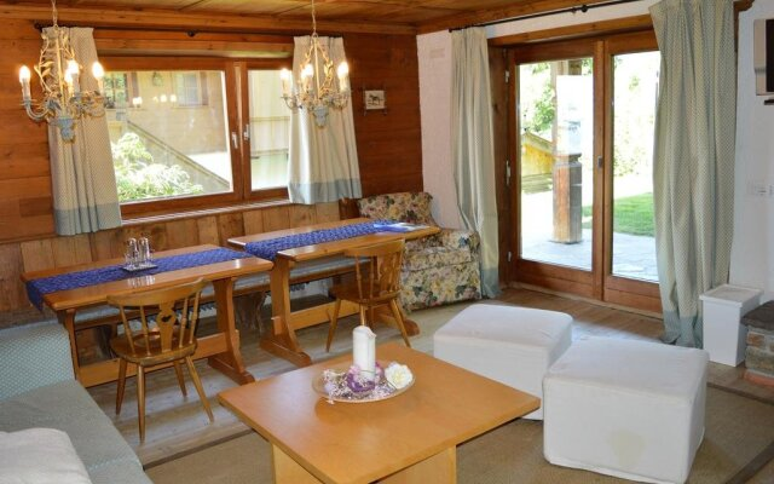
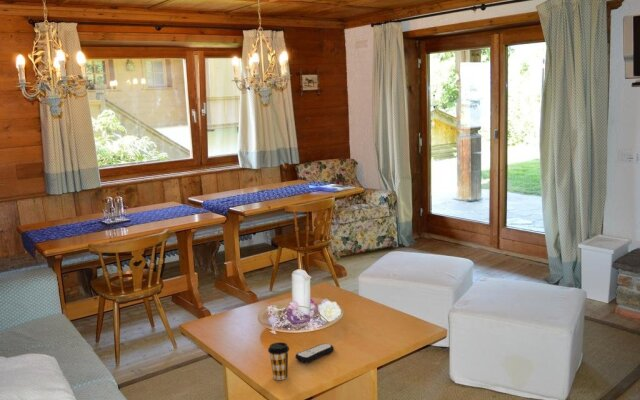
+ coffee cup (279, 361)
+ remote control (315, 352)
